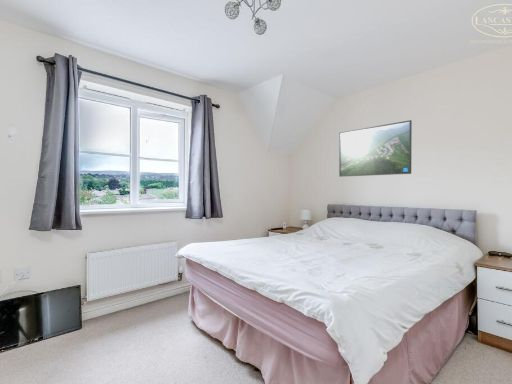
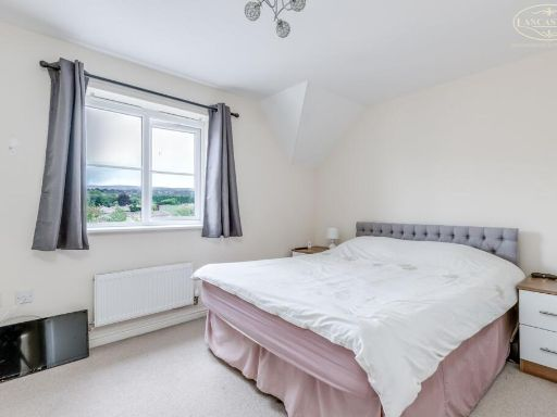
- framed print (371, 151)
